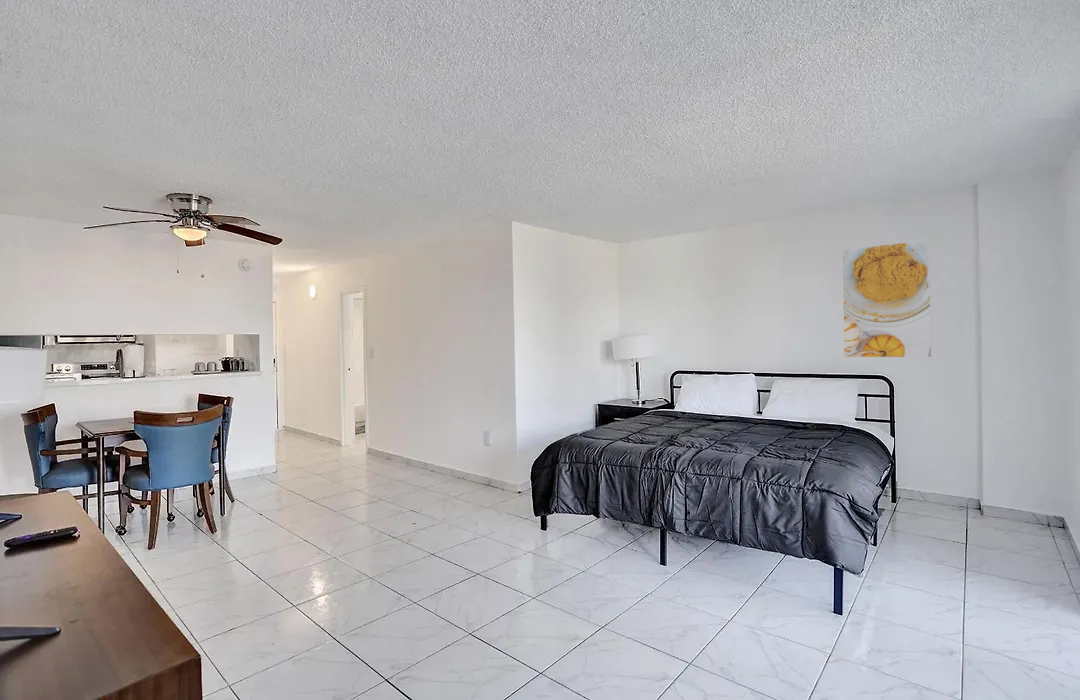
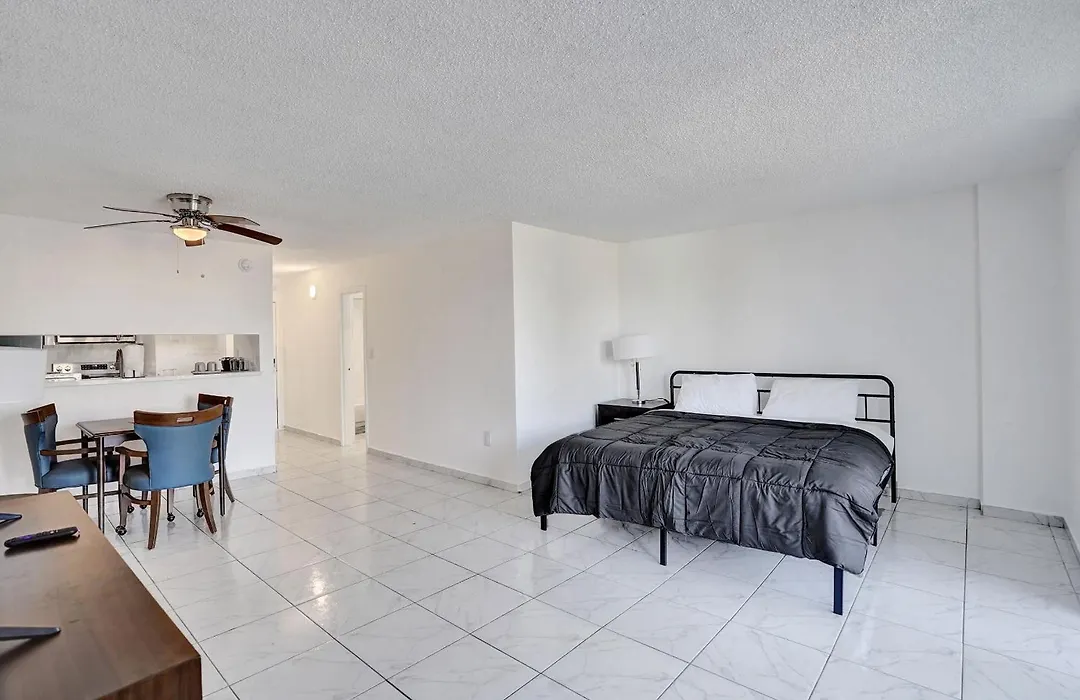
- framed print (885, 301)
